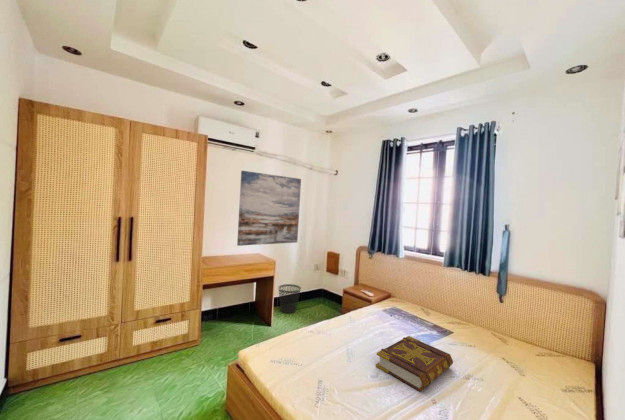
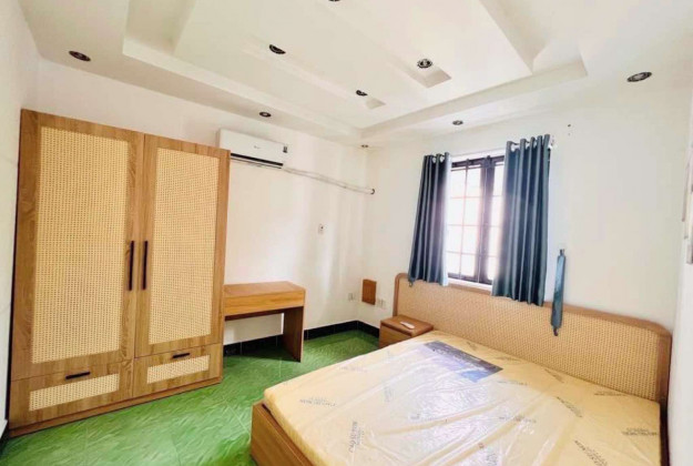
- book (414, 360)
- wastebasket (289, 298)
- wall art (271, 209)
